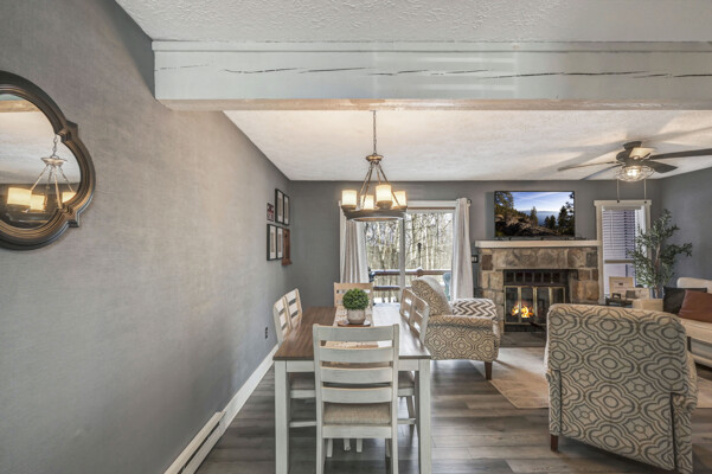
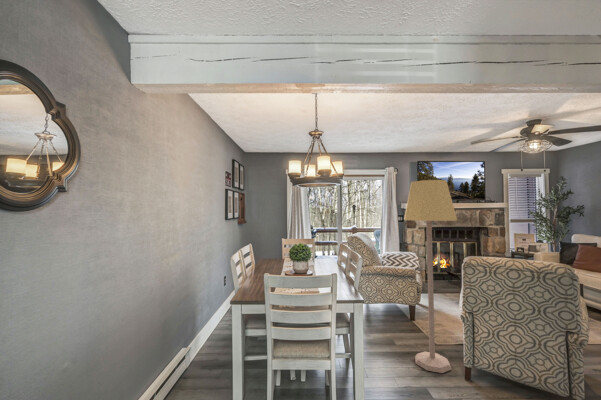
+ lamp (430, 271)
